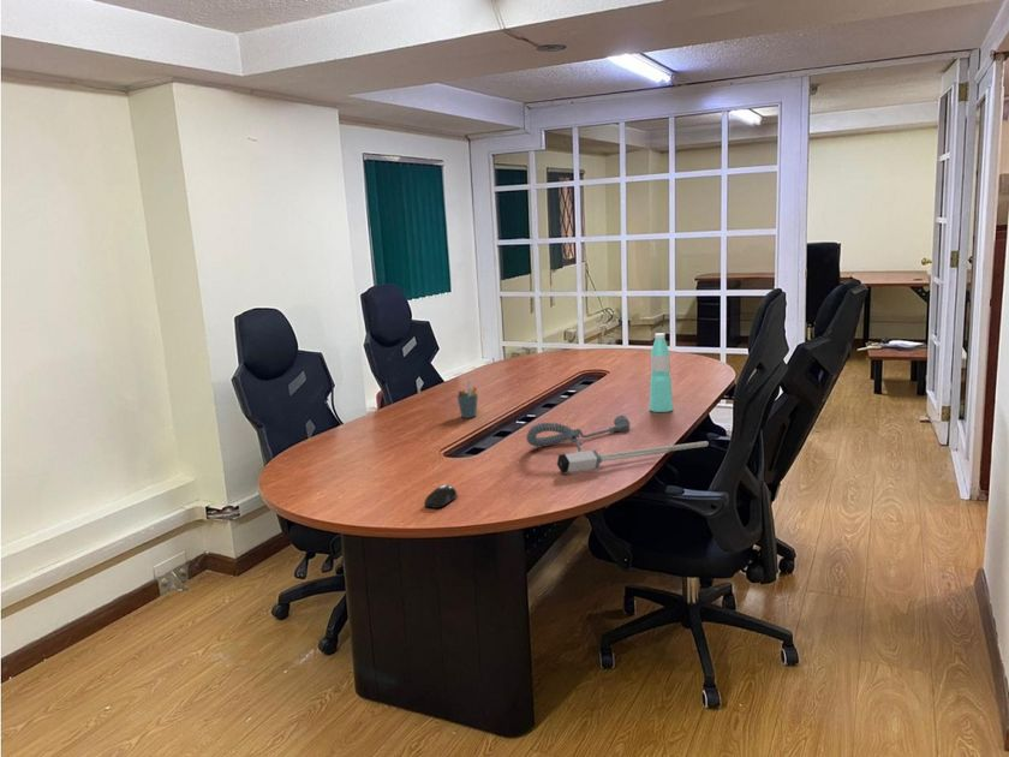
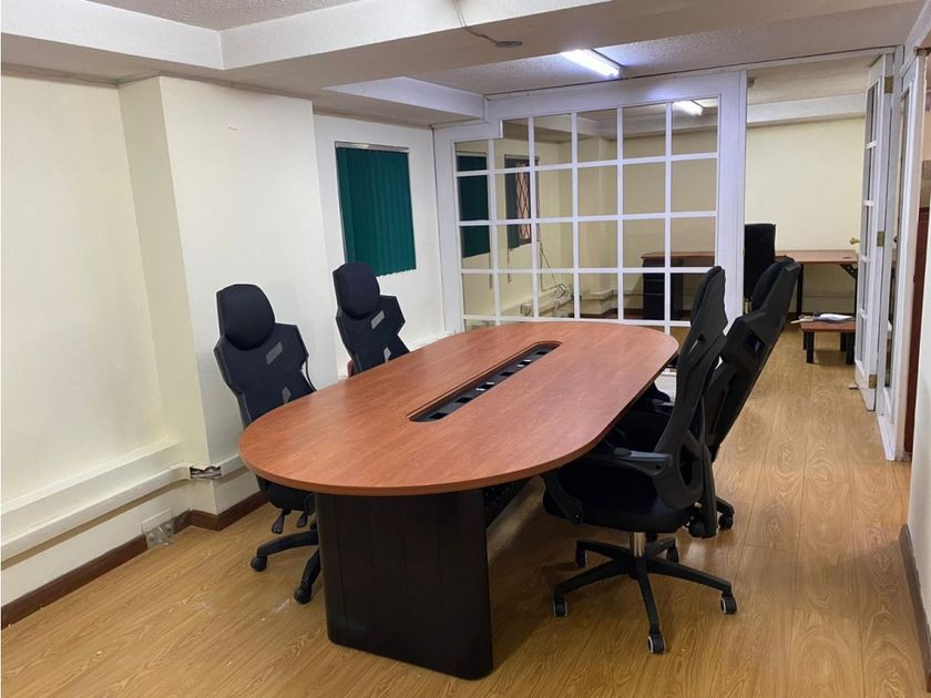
- pen holder (467, 399)
- computer mouse (441, 494)
- water bottle (659, 371)
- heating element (608, 429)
